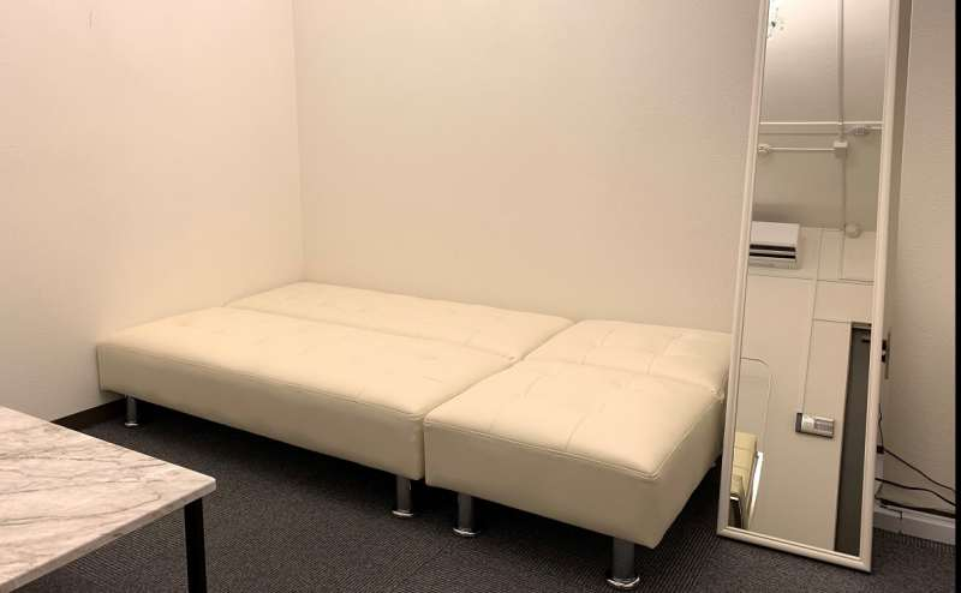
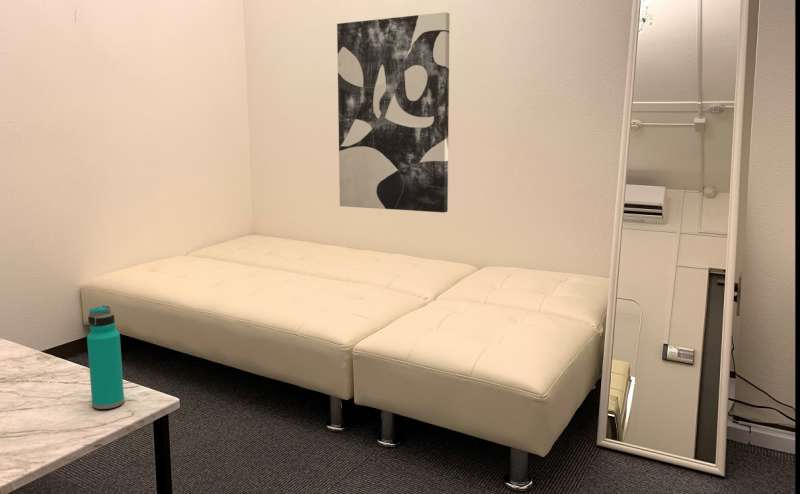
+ water bottle (104, 355)
+ wall art (391, 115)
